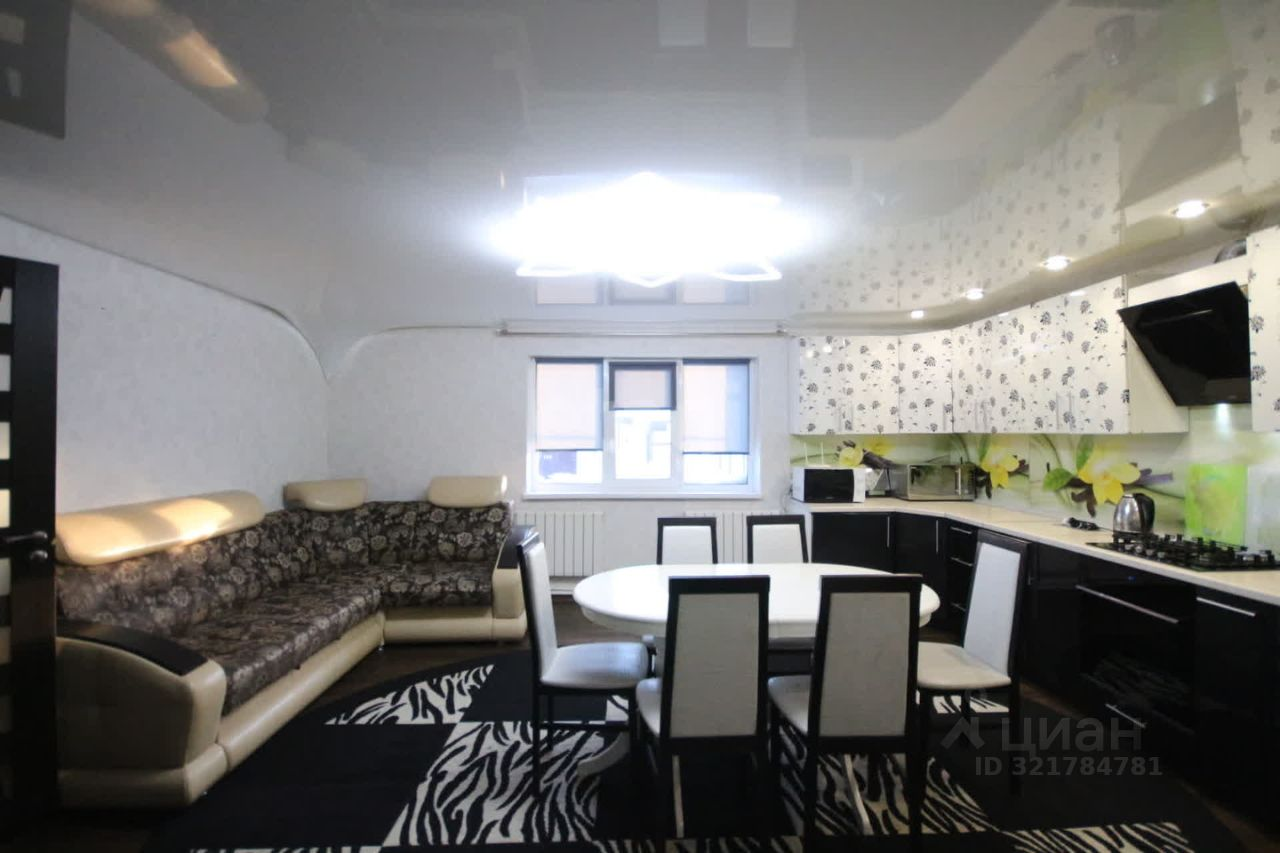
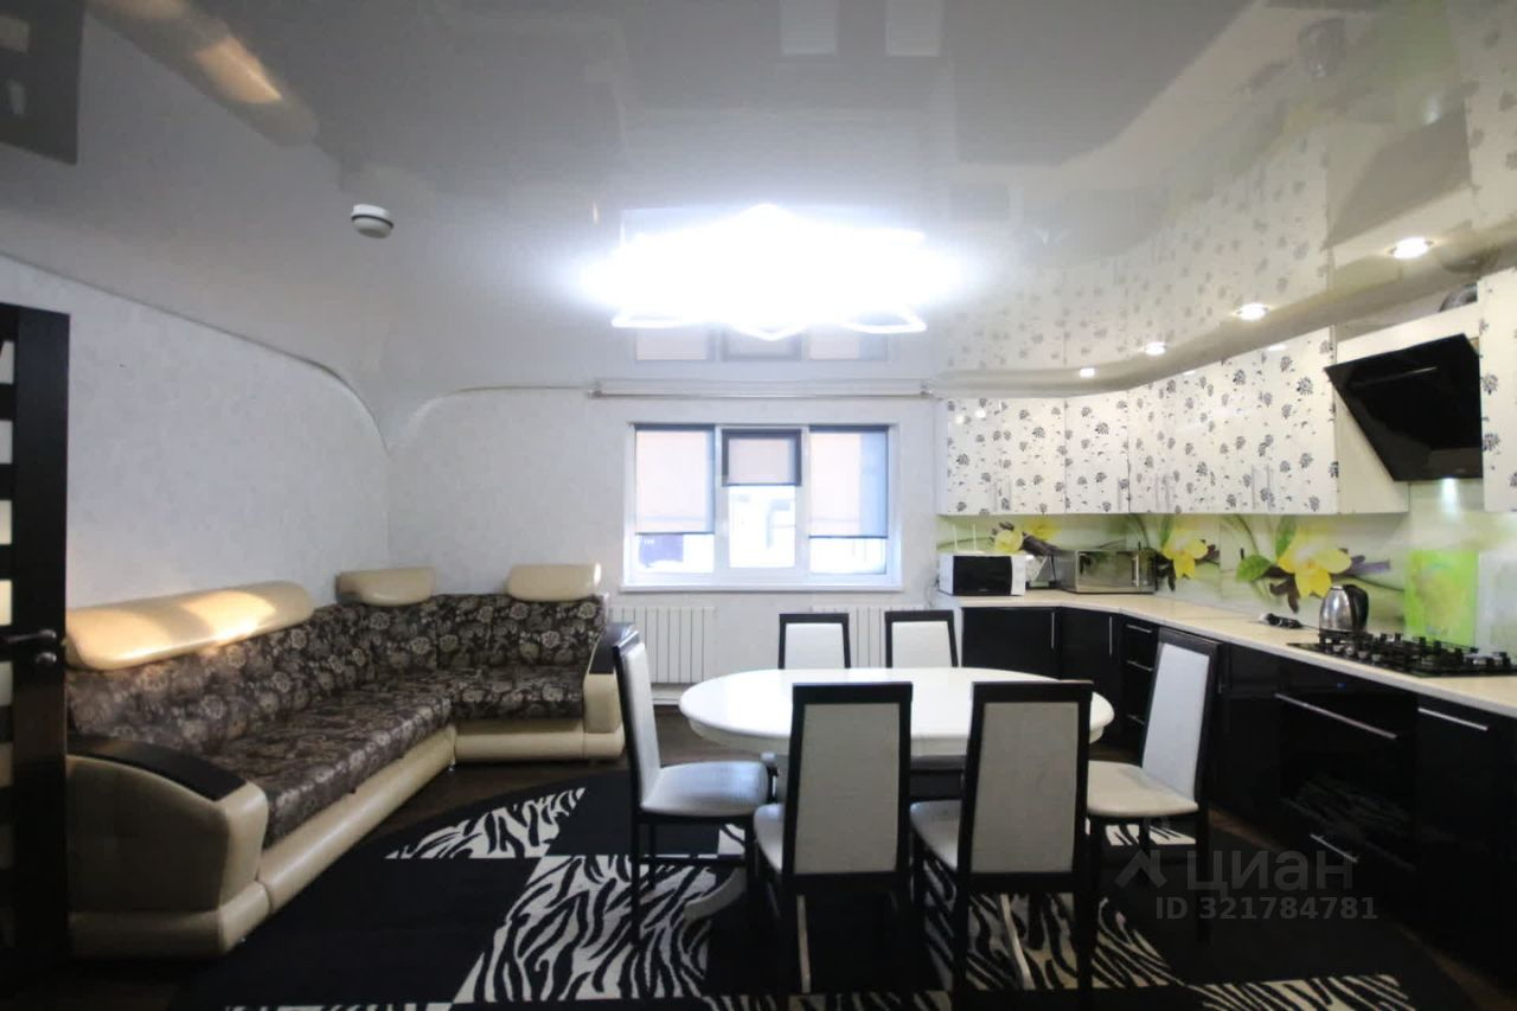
+ smoke detector (372, 222)
